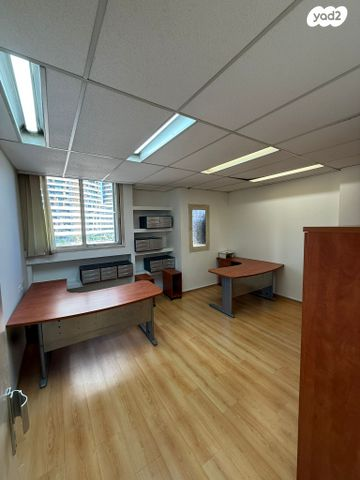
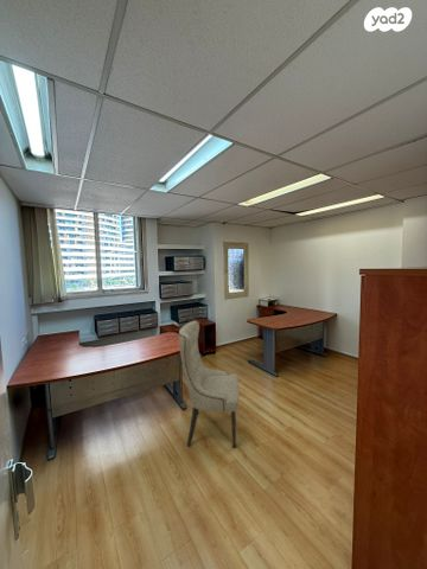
+ chair (209, 378)
